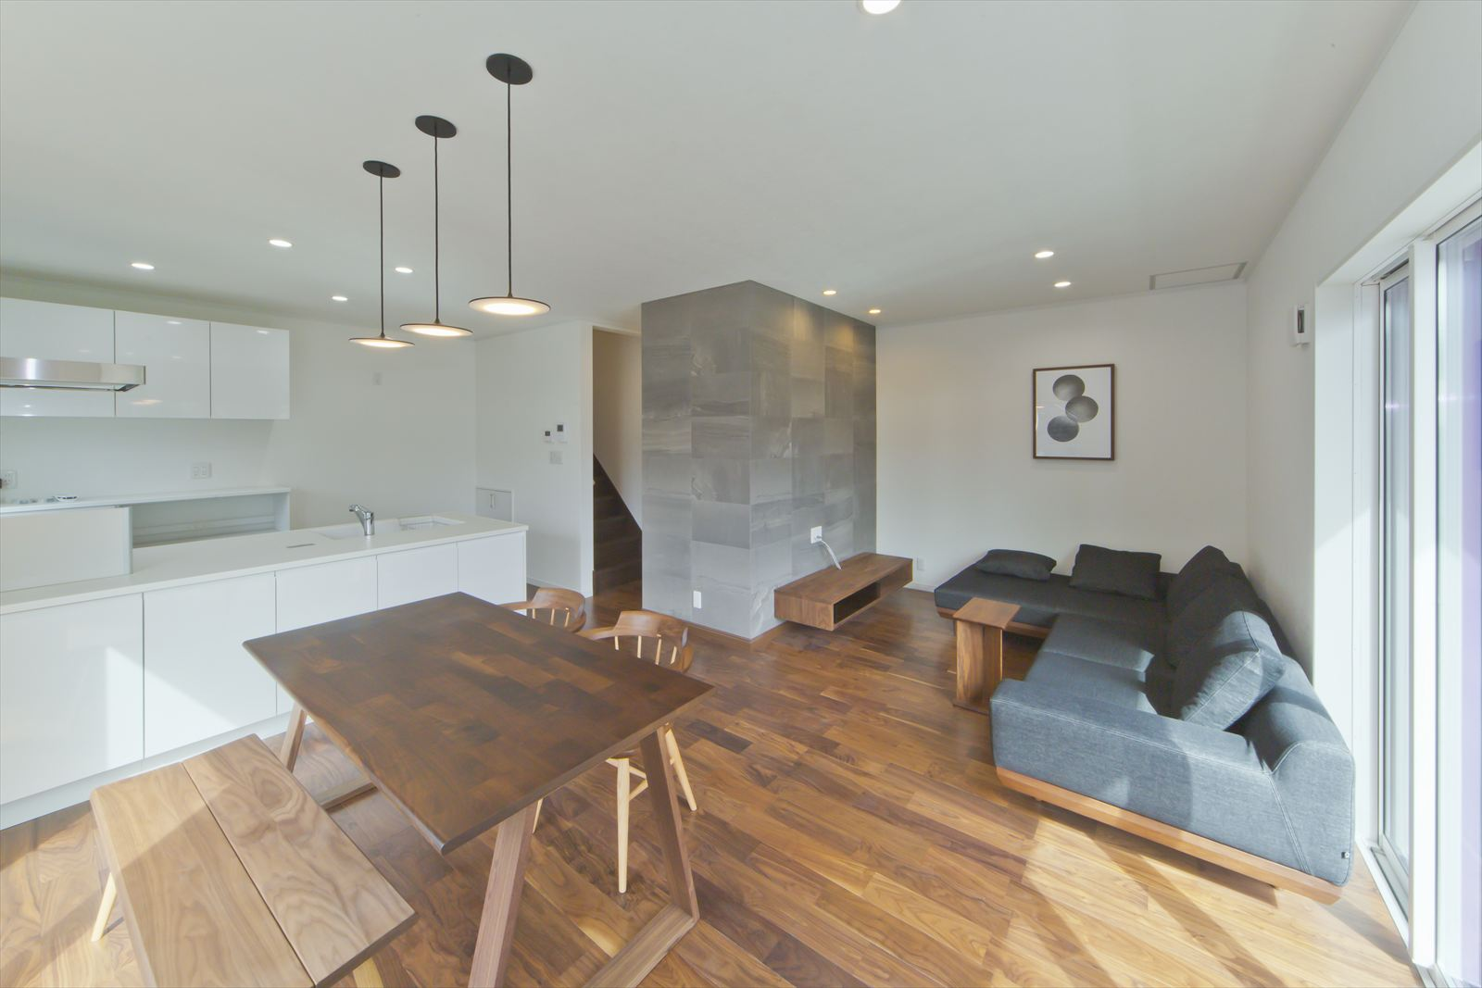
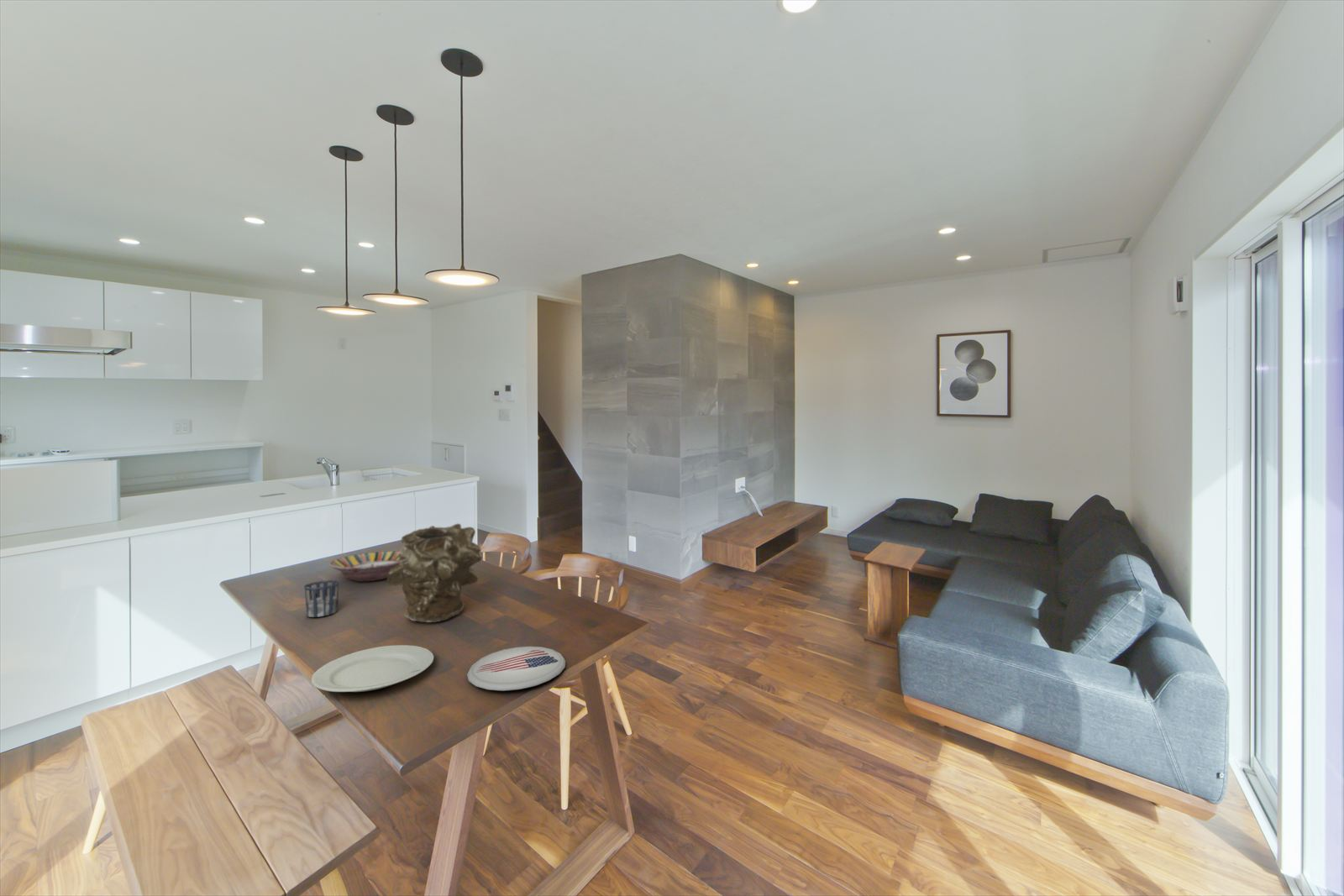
+ vase (439, 571)
+ chinaware (375, 670)
+ plate (517, 665)
+ cup (322, 598)
+ serving bowl (373, 568)
